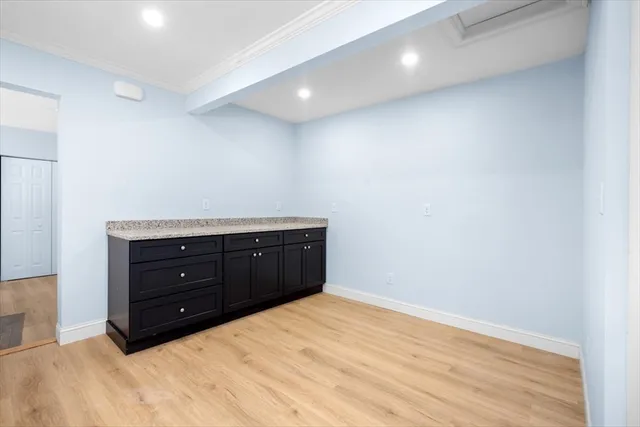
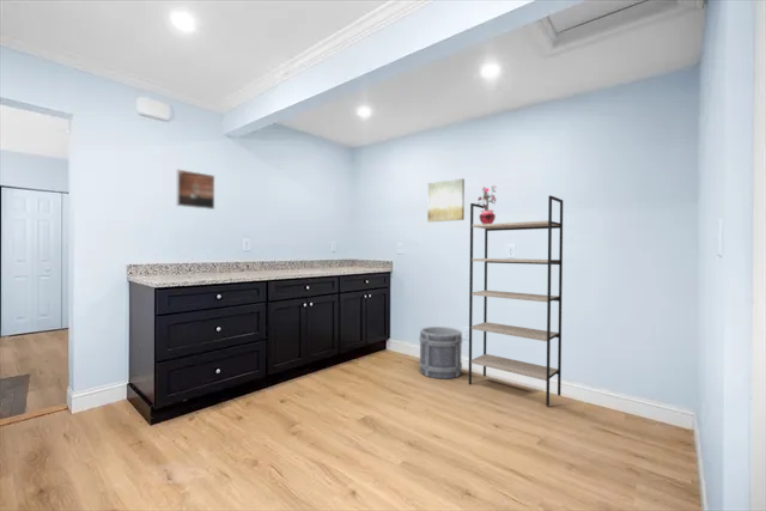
+ bucket (440, 351)
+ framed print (196, 189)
+ wall art (445, 201)
+ shelving unit (513, 296)
+ potted plant (486, 205)
